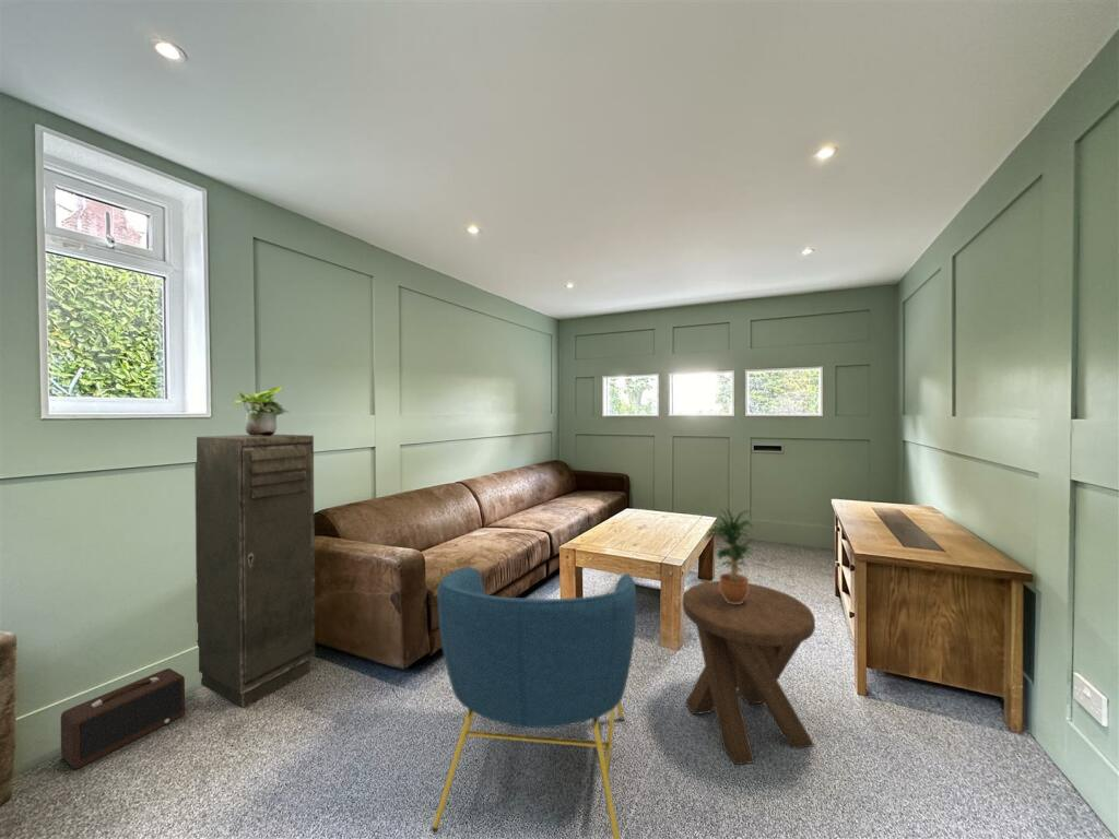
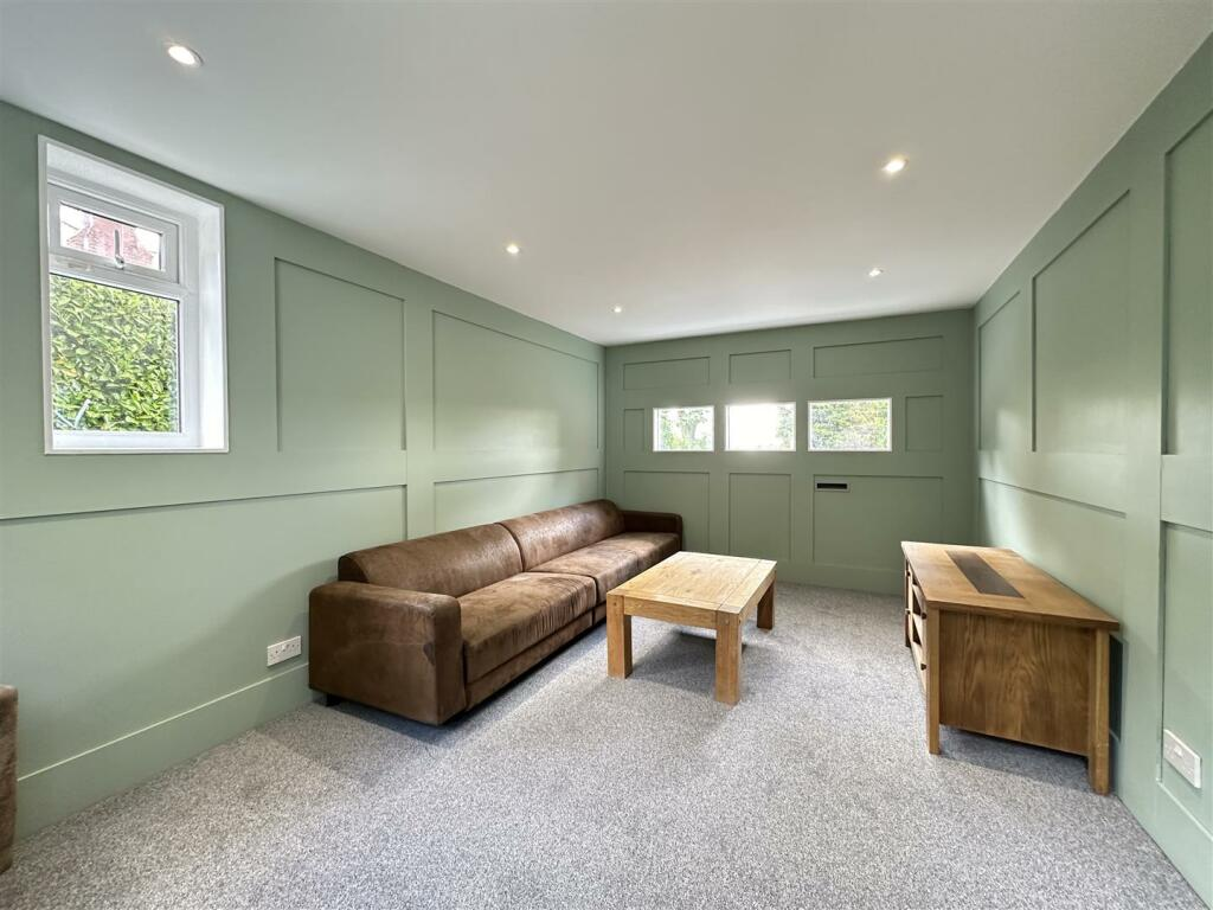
- music stool (744, 663)
- storage cabinet (257, 557)
- potted plant (729, 552)
- armchair (538, 669)
- speaker (127, 710)
- potted plant (263, 410)
